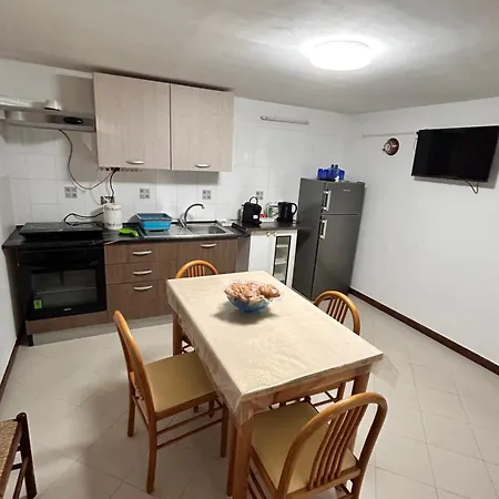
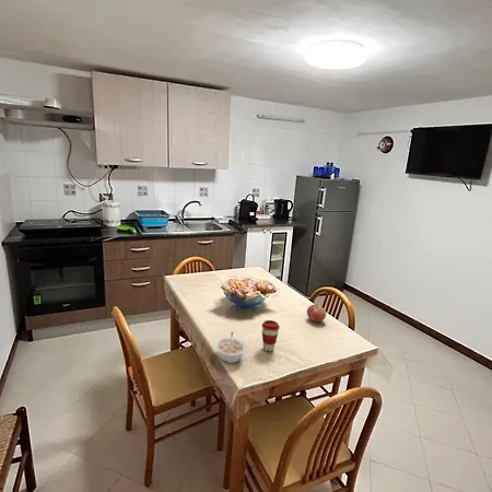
+ coffee cup (269, 336)
+ legume (229, 349)
+ fruit (316, 313)
